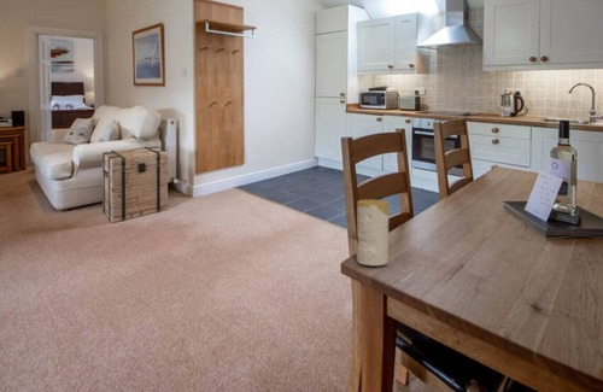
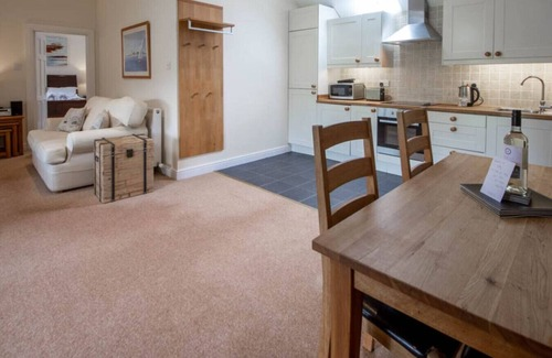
- candle (371, 232)
